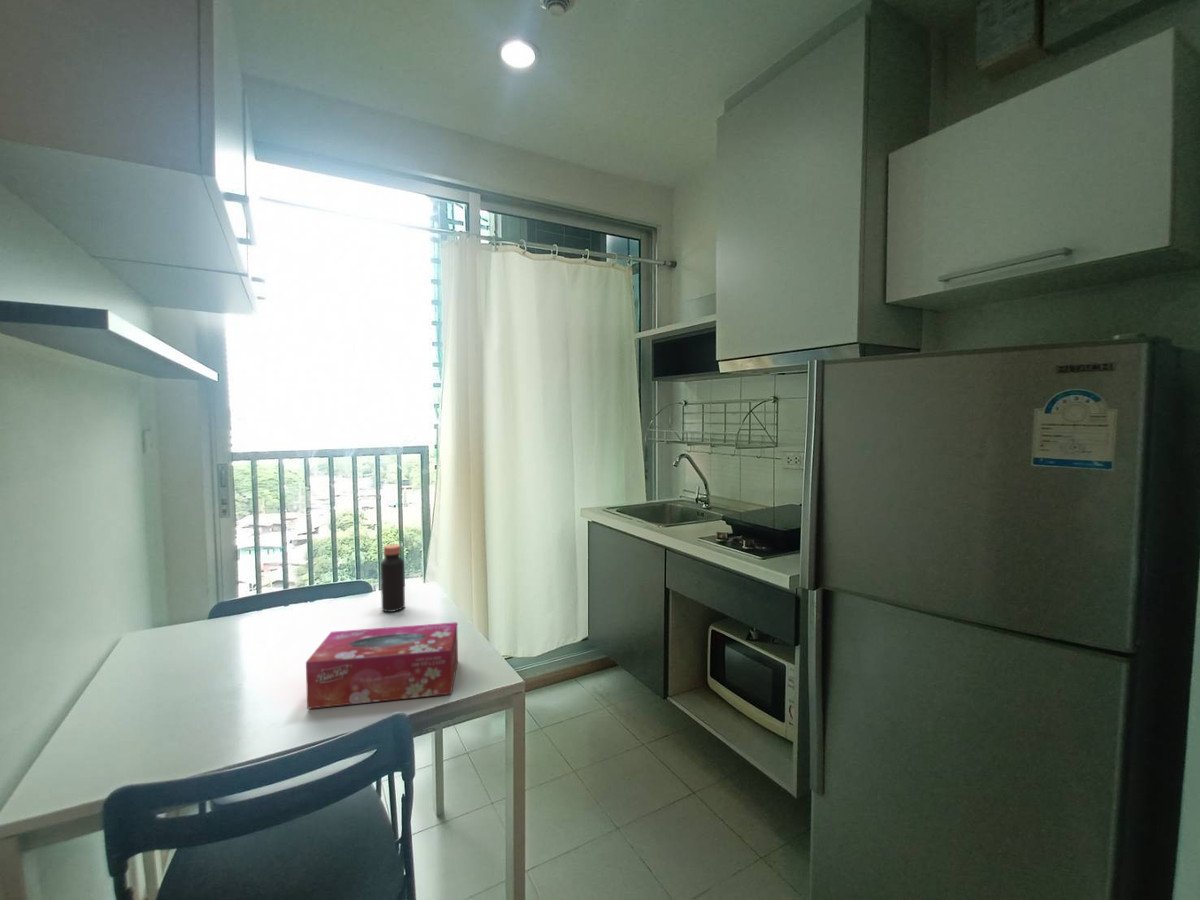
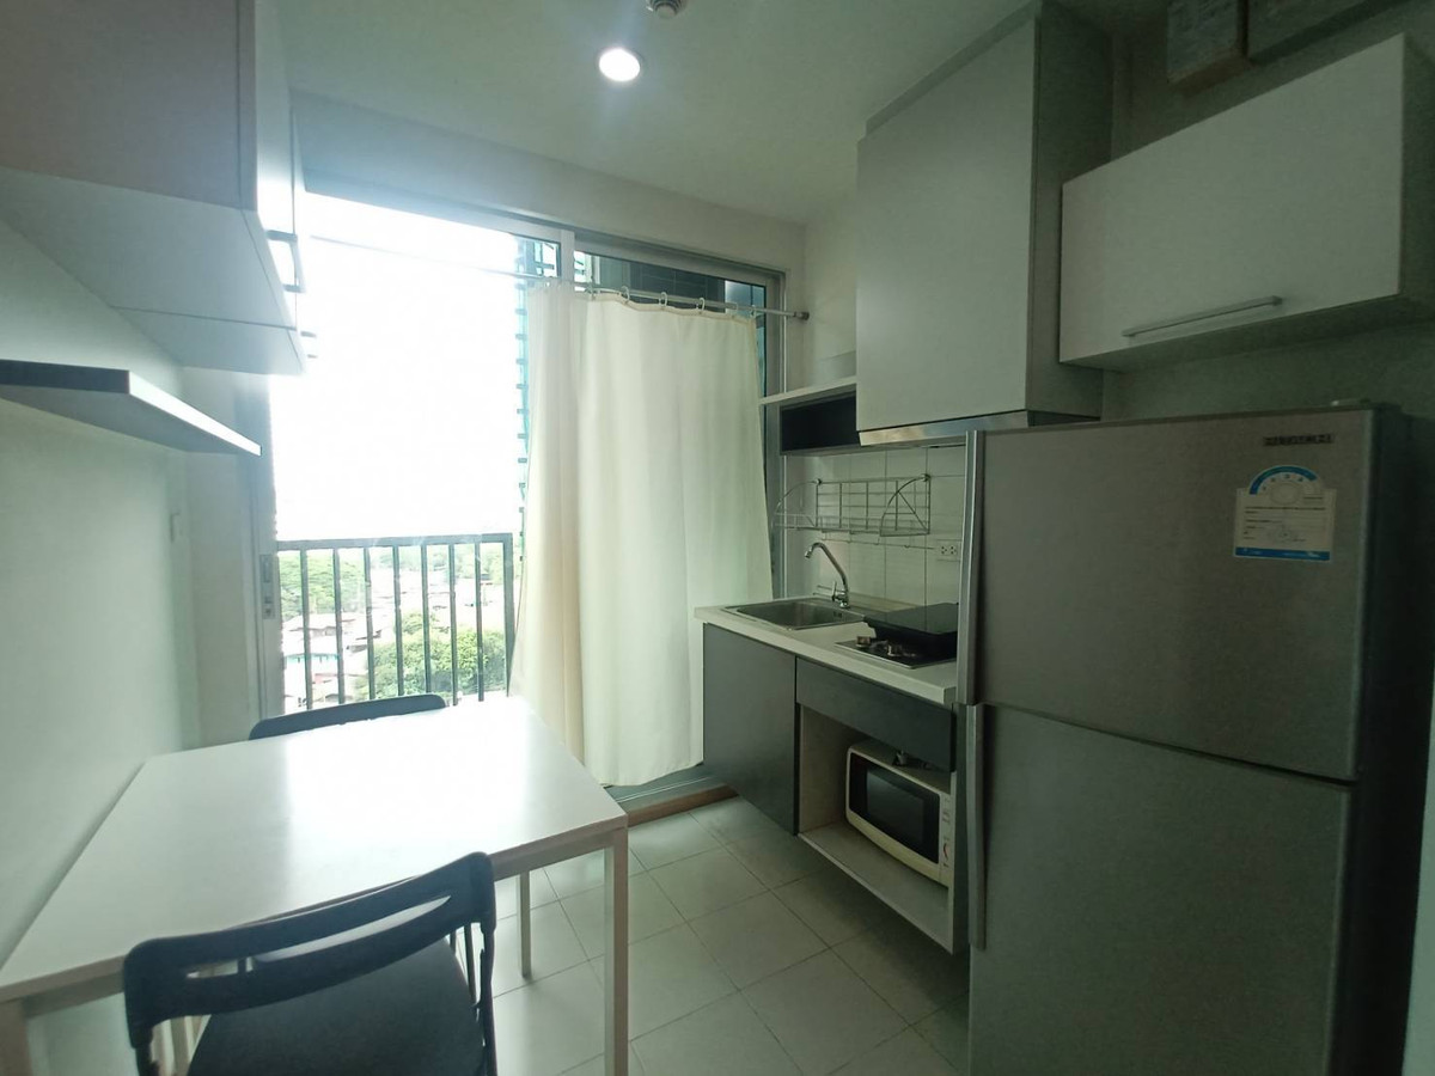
- bottle (392, 577)
- tissue box (388, 661)
